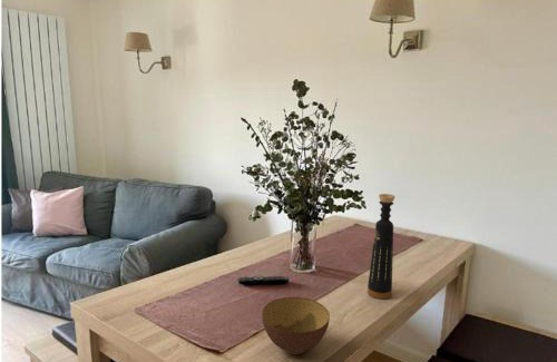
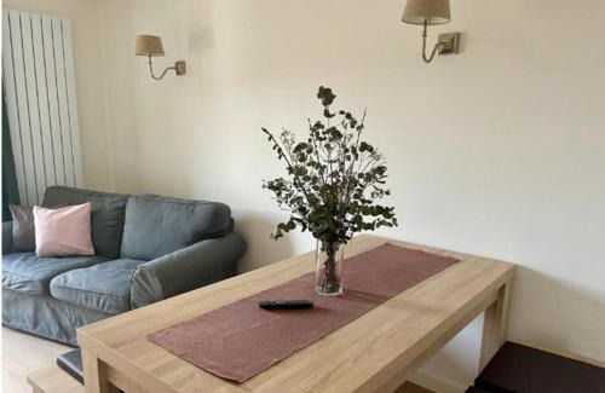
- bottle (382, 245)
- bowl (294, 330)
